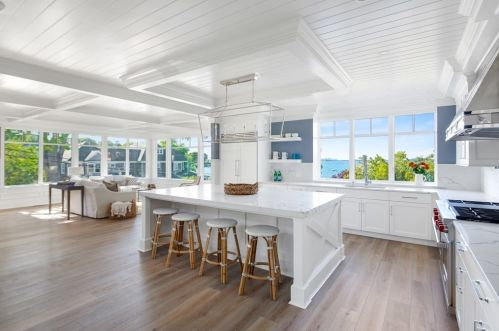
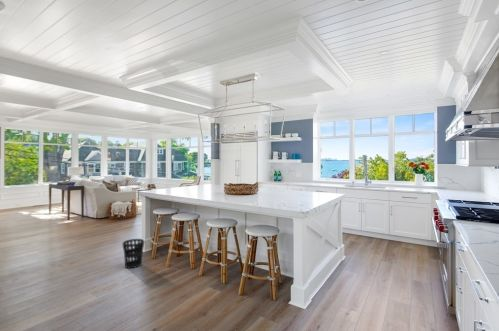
+ wastebasket (133, 253)
